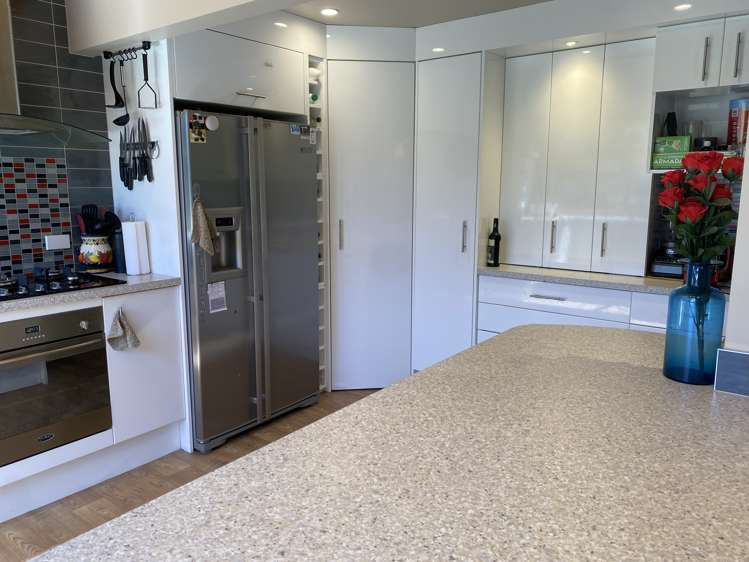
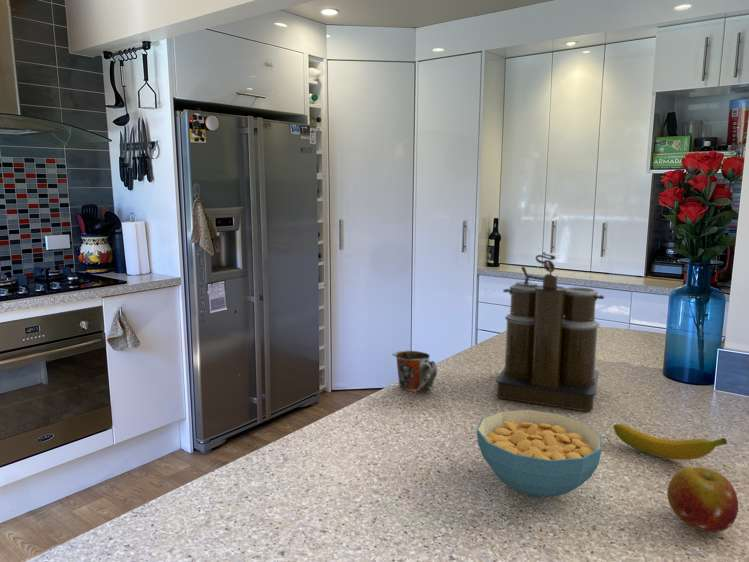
+ banana (666, 440)
+ mug (416, 371)
+ cereal bowl (536, 460)
+ fruit (702, 498)
+ coffee maker (551, 321)
